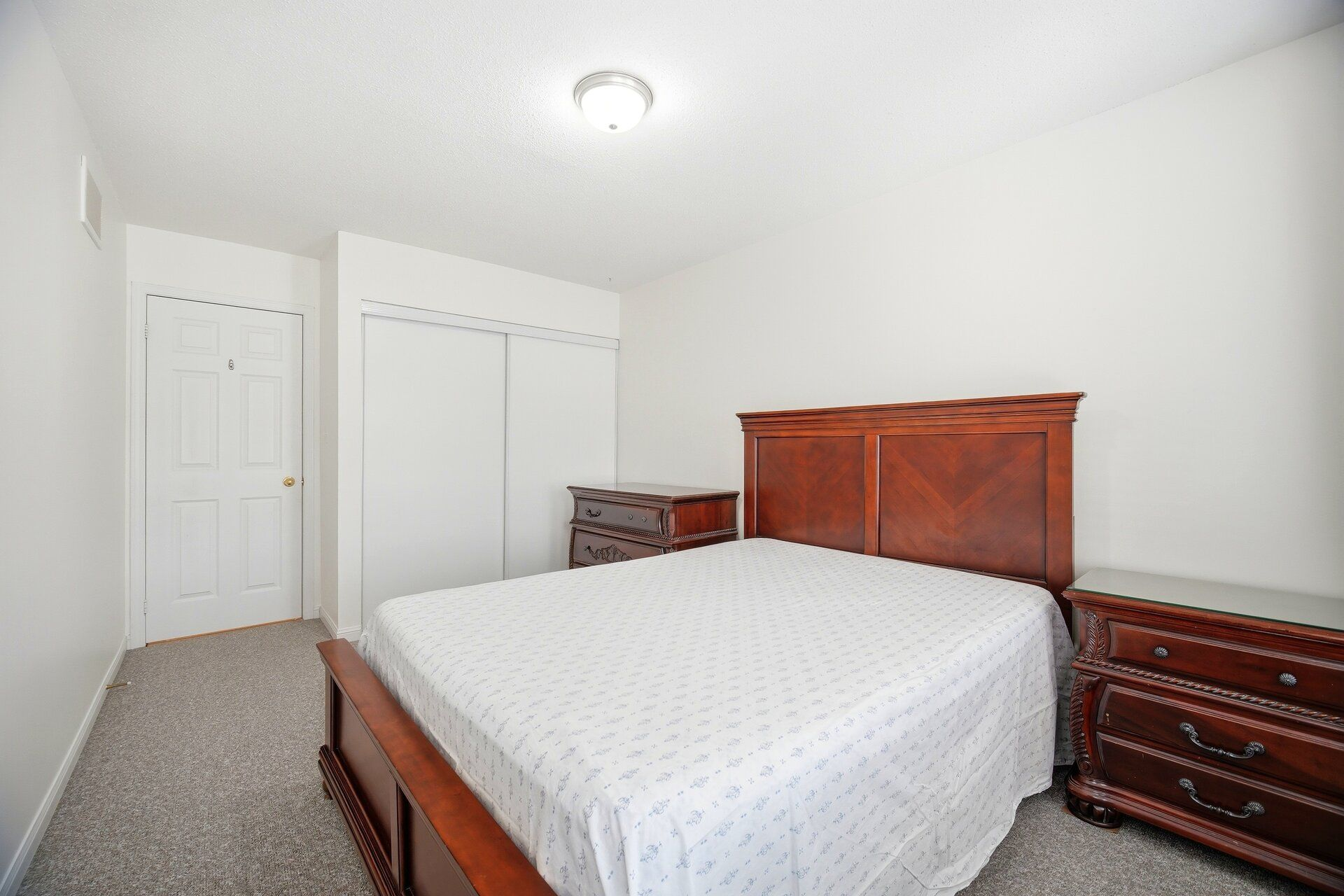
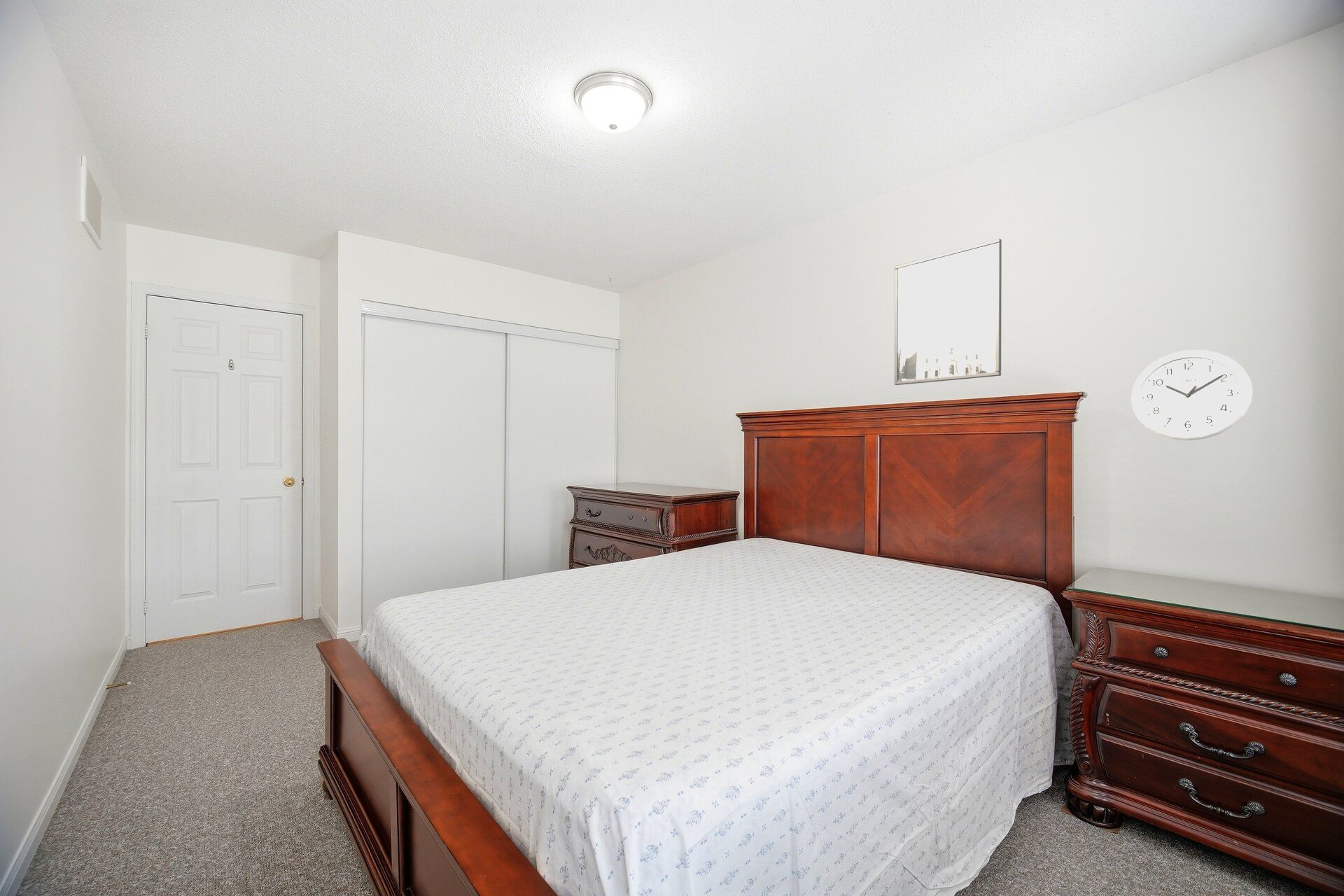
+ wall clock (1187, 395)
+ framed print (944, 317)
